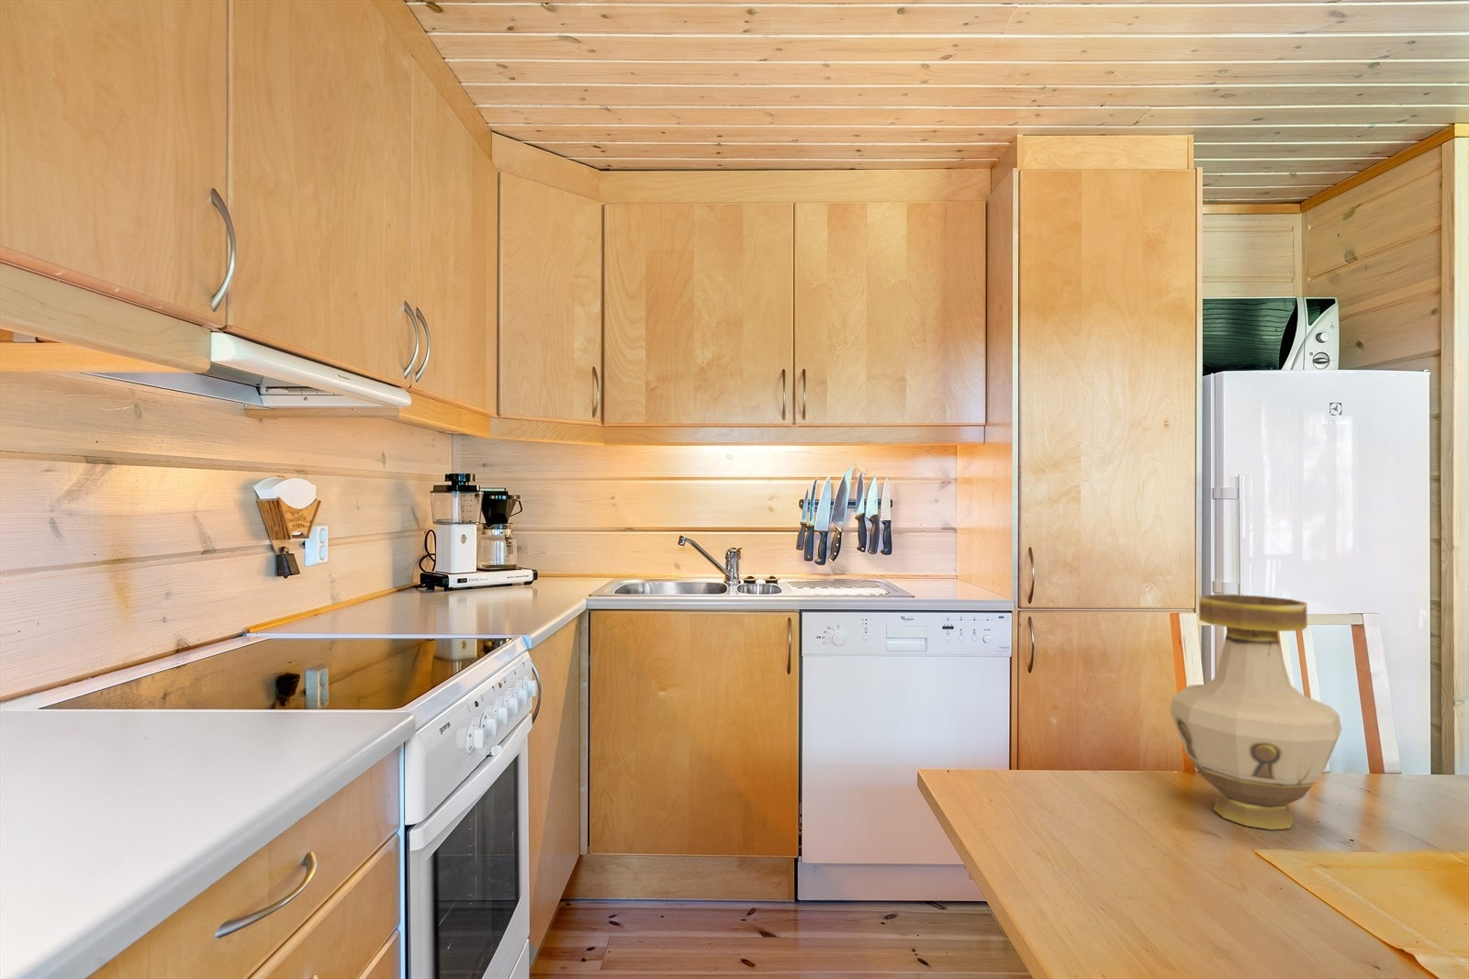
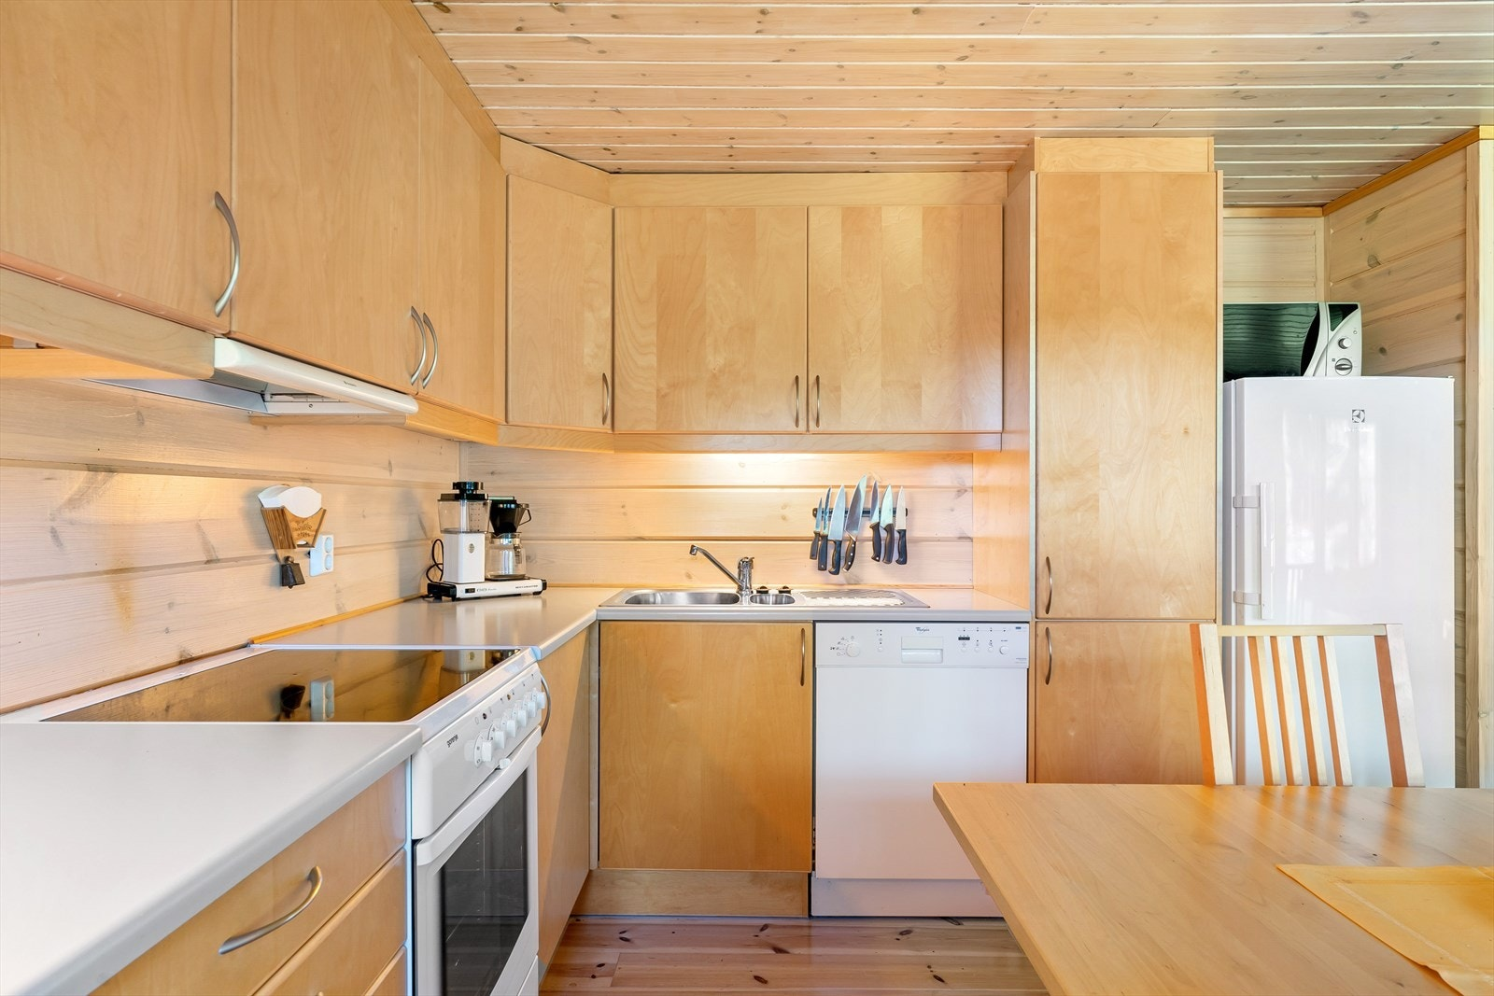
- vase (1251, 707)
